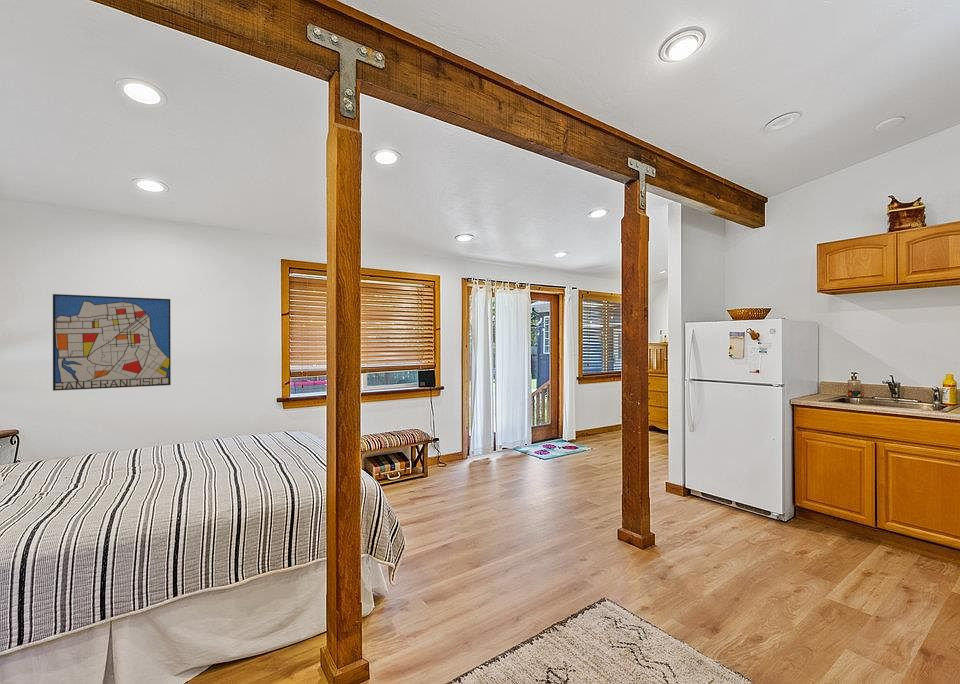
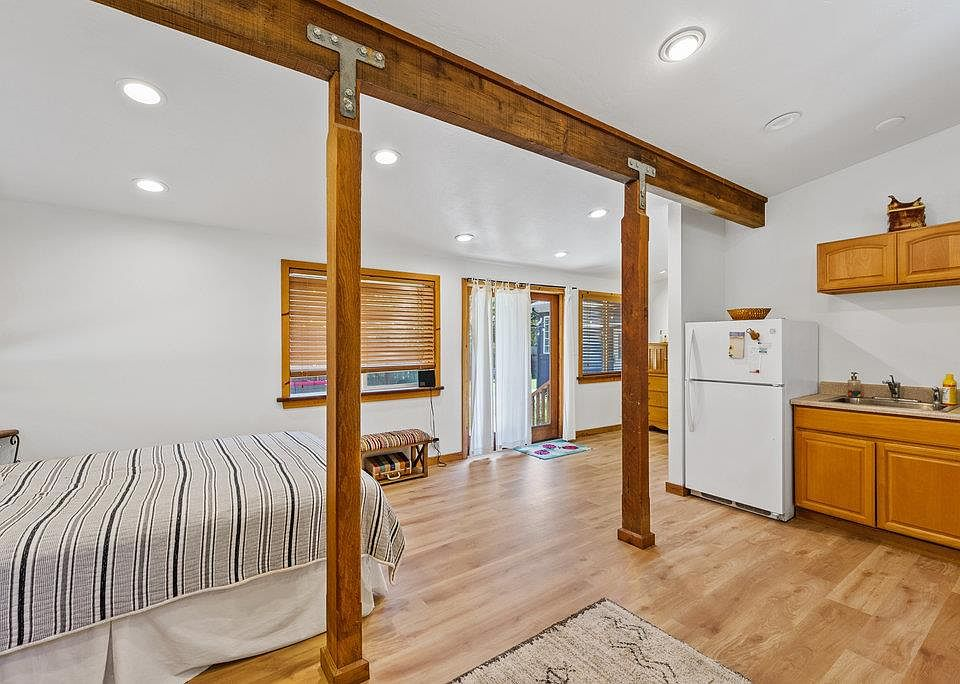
- wall art (115, 342)
